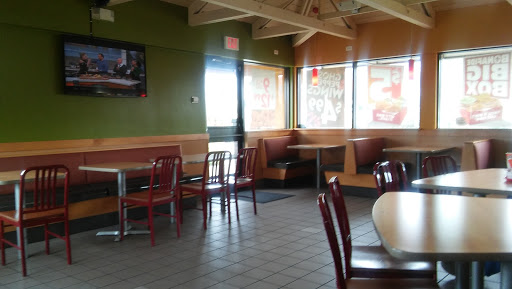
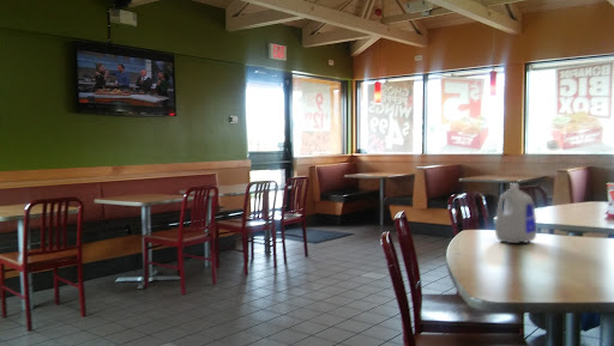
+ bottle (514, 212)
